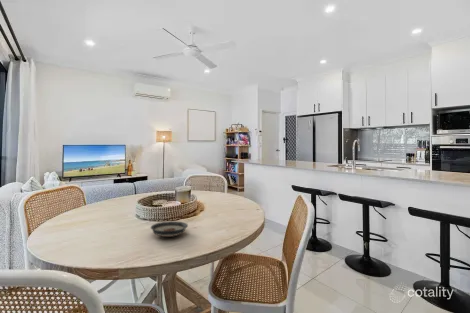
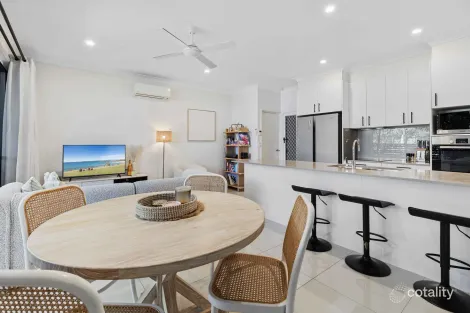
- saucer (169, 230)
